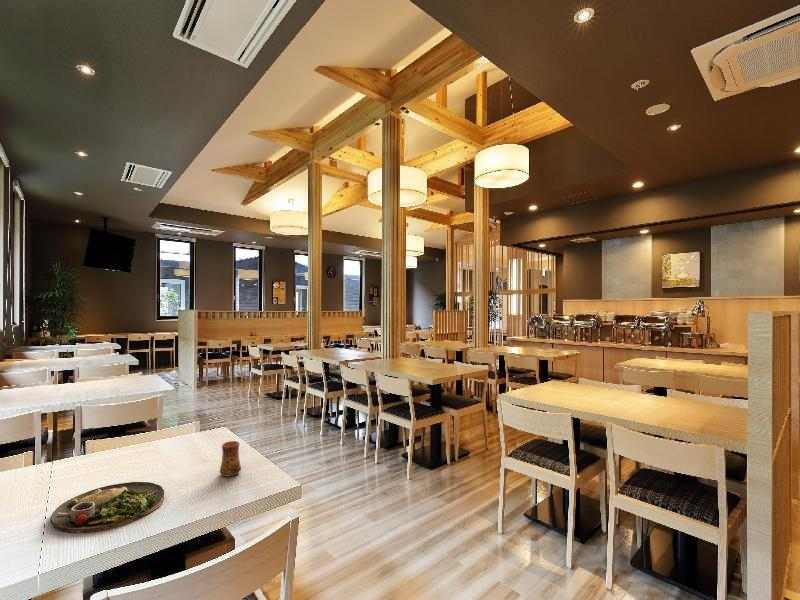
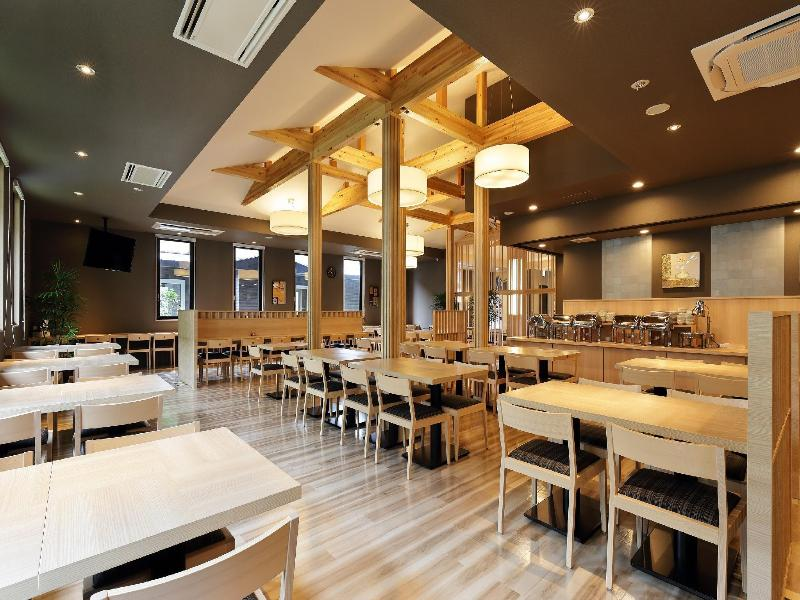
- cup (230, 458)
- dinner plate (111, 497)
